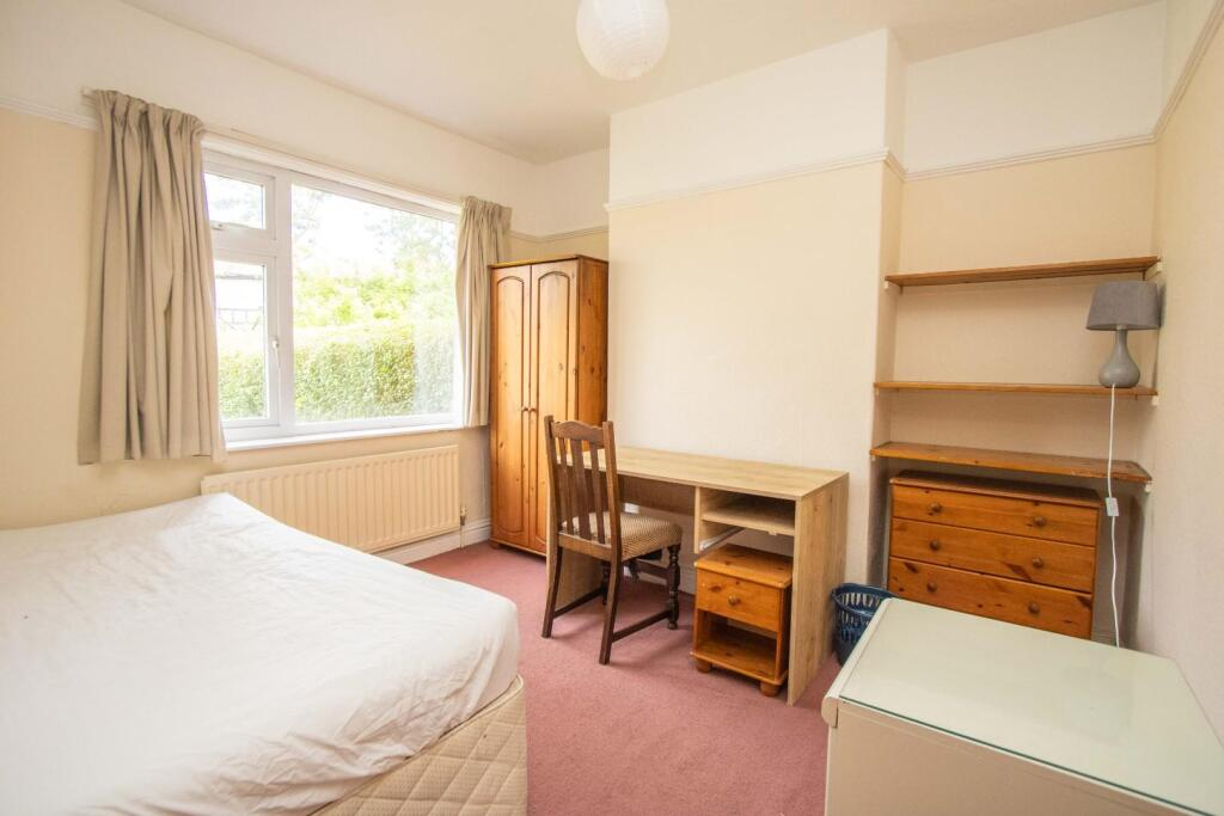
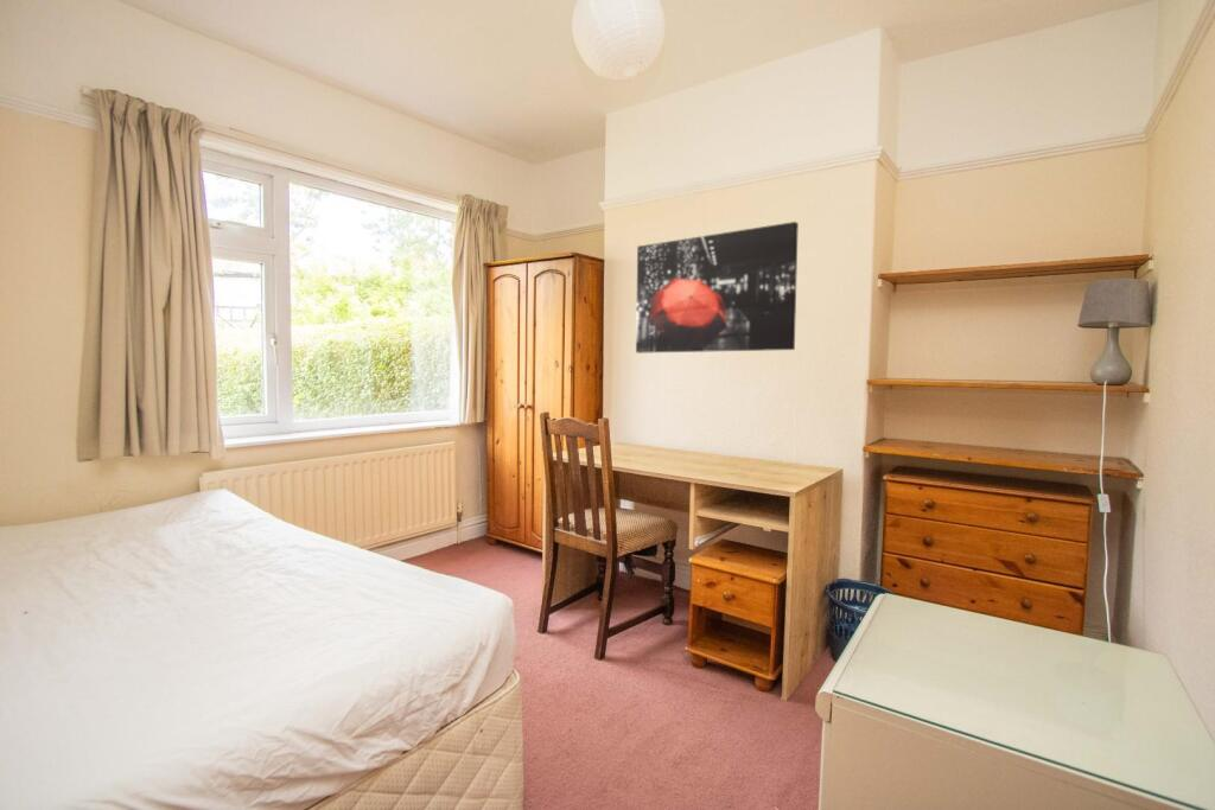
+ wall art (710, 293)
